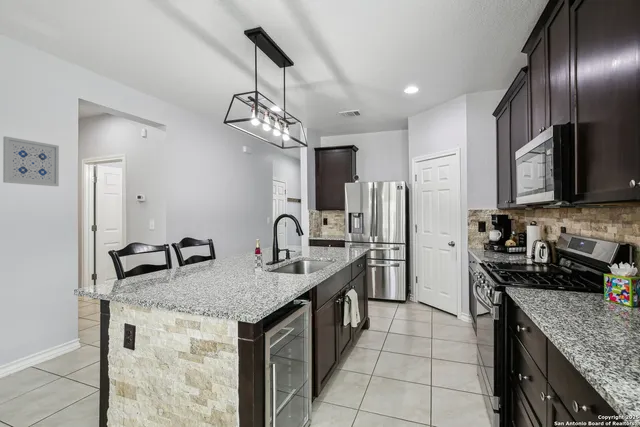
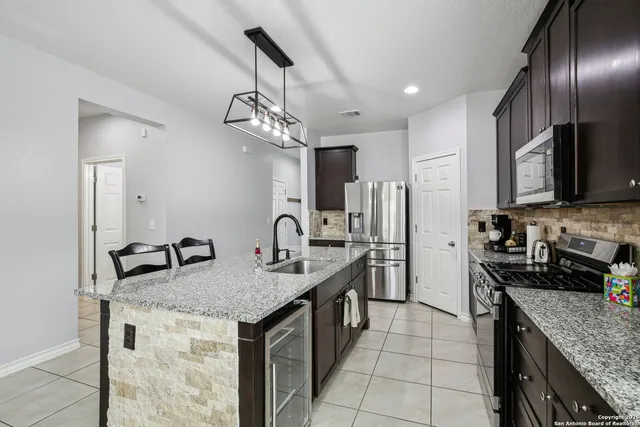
- wall art (32, 162)
